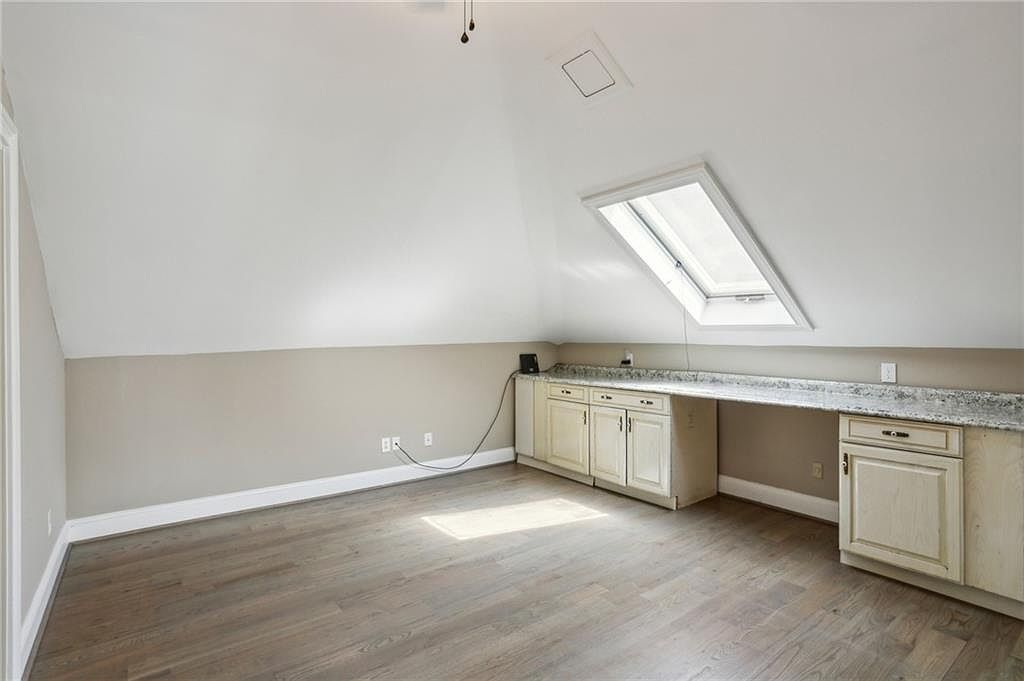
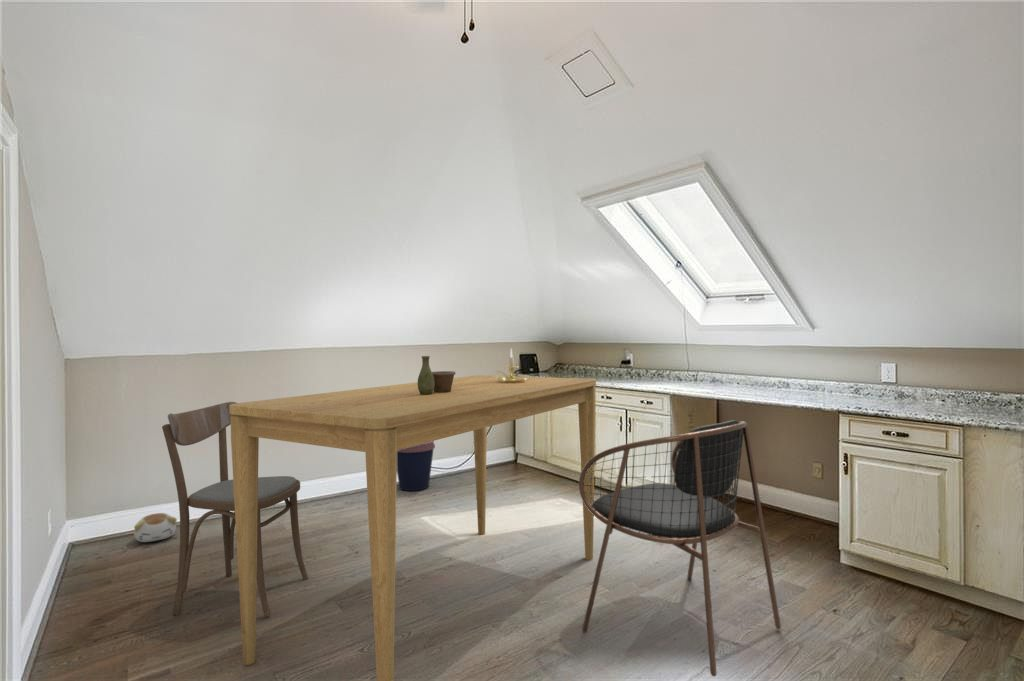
+ dining chair (233, 501)
+ vase (435, 373)
+ plush toy (154, 525)
+ dining table (476, 494)
+ coffee cup (413, 464)
+ candle holder (509, 364)
+ dining chair (675, 518)
